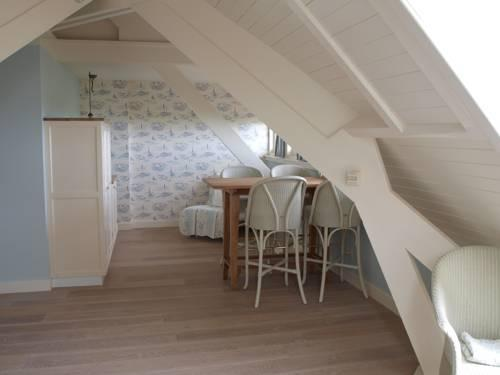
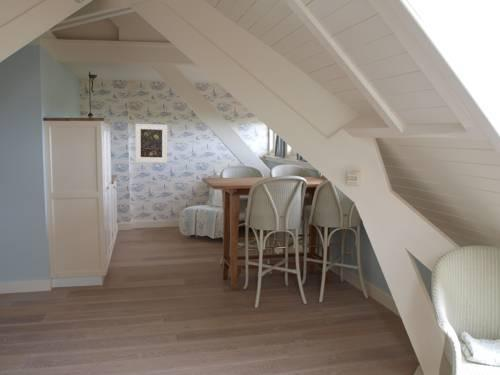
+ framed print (151, 143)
